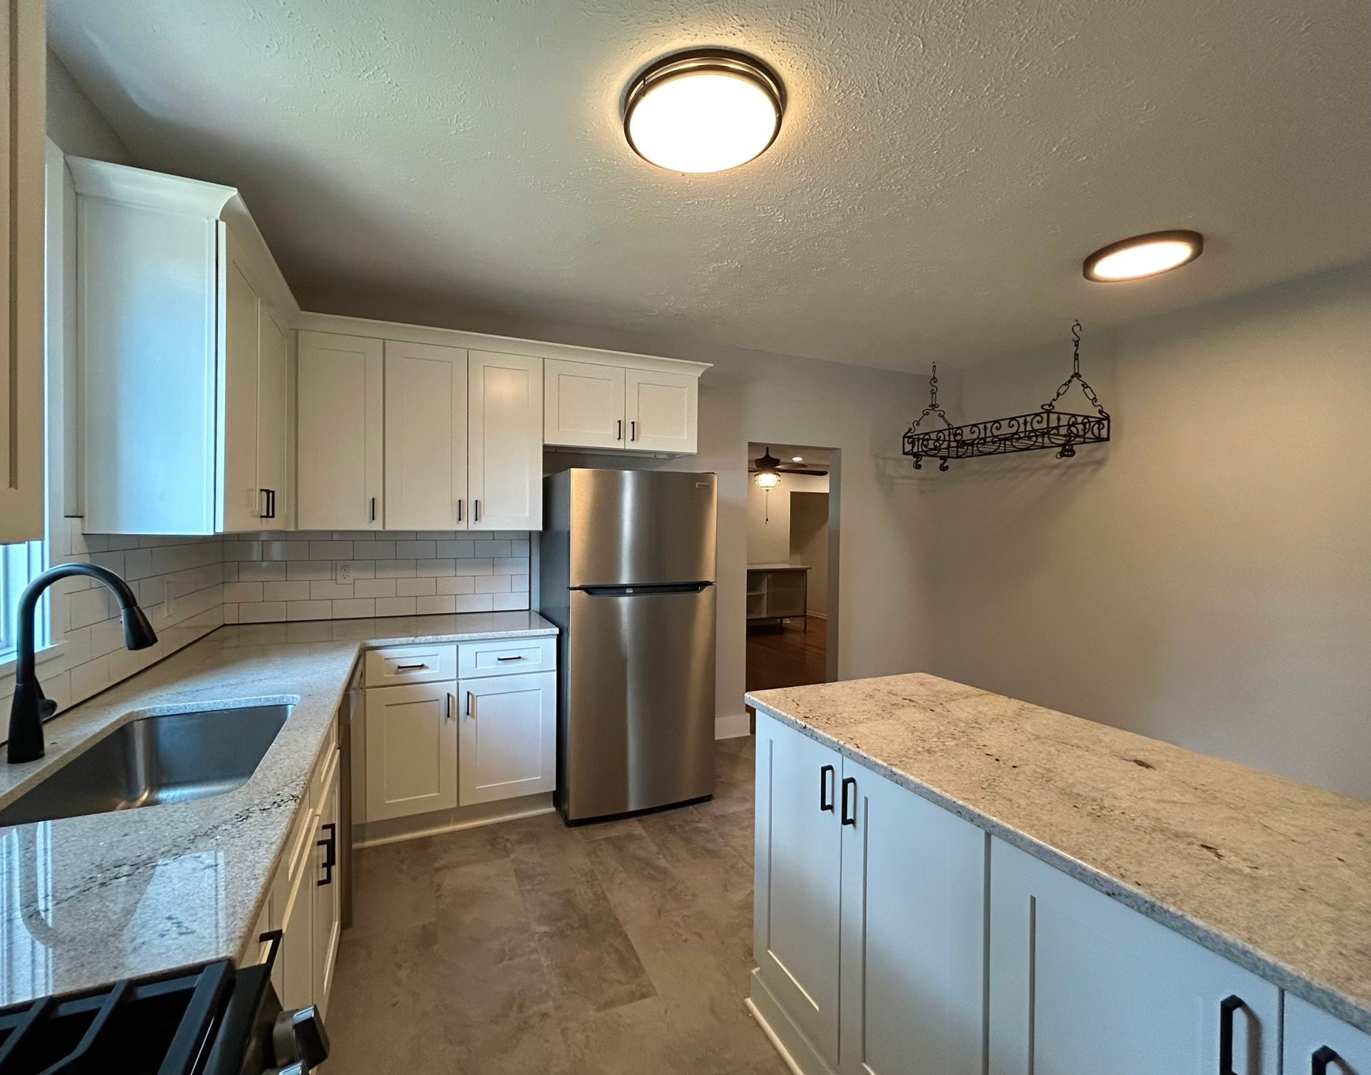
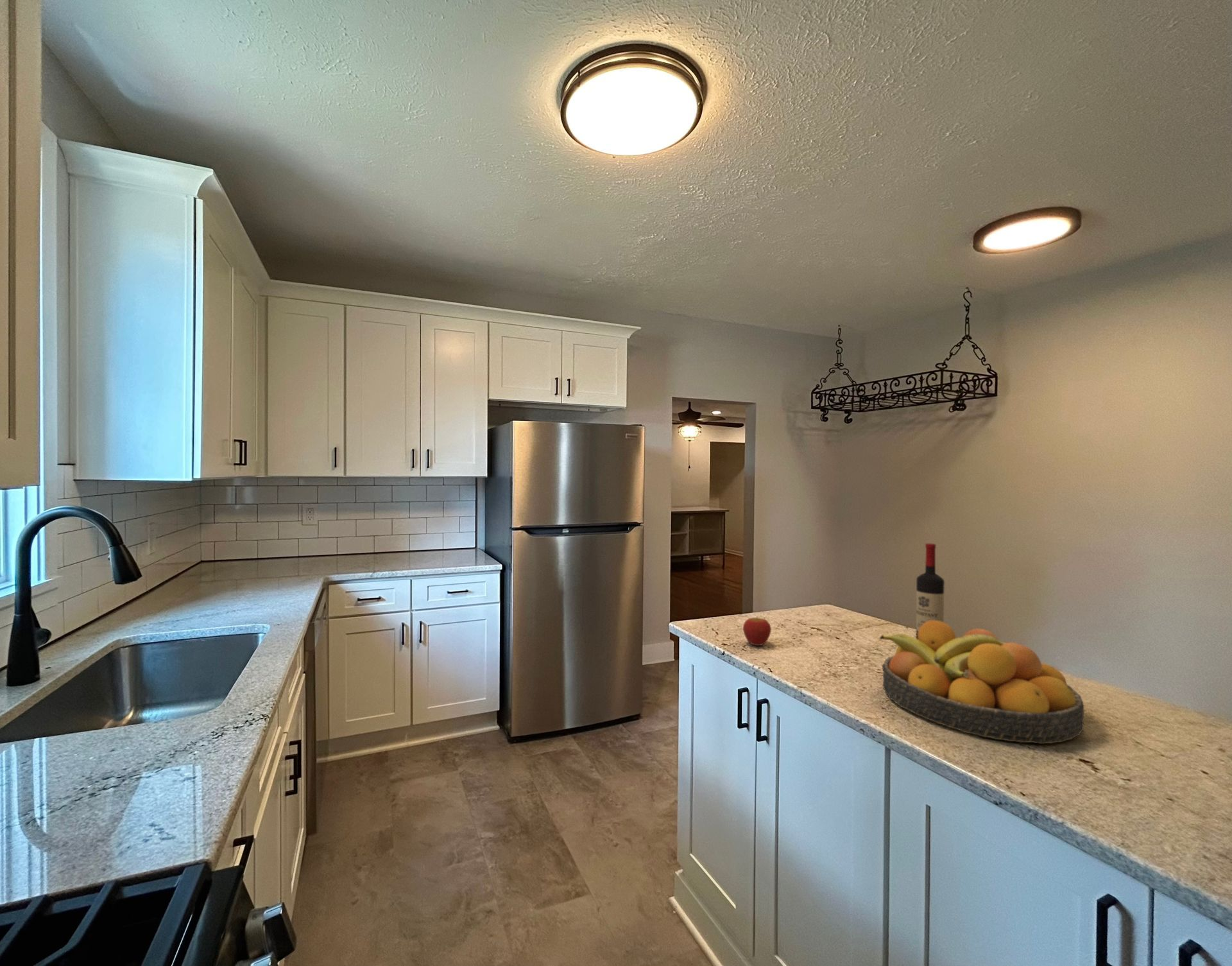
+ apple (757, 630)
+ wine bottle (930, 597)
+ fruit bowl (975, 667)
